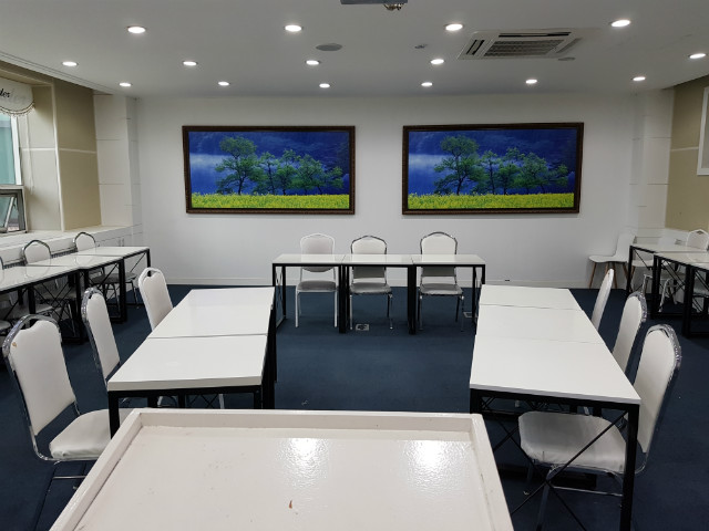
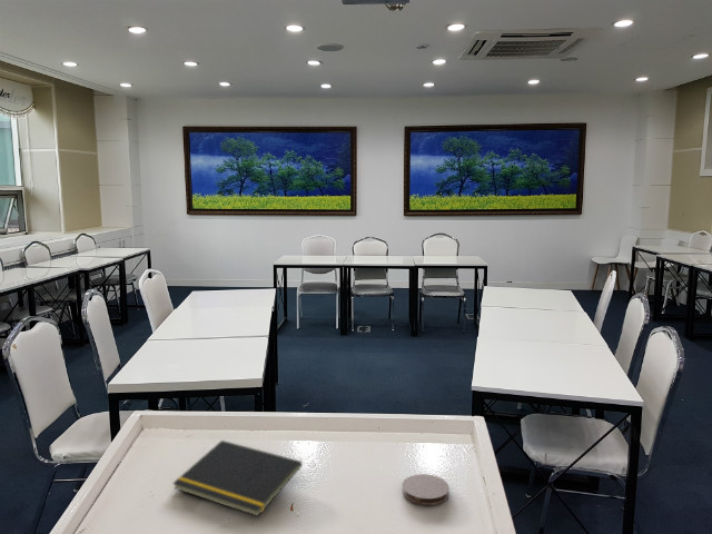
+ notepad (238, 474)
+ coaster (425, 488)
